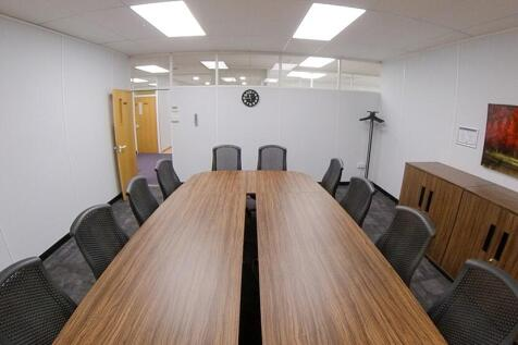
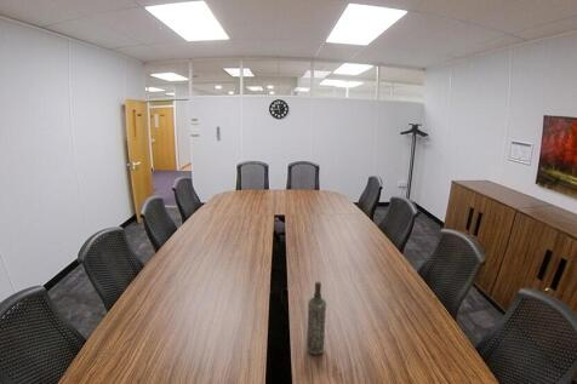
+ bottle (316, 316)
